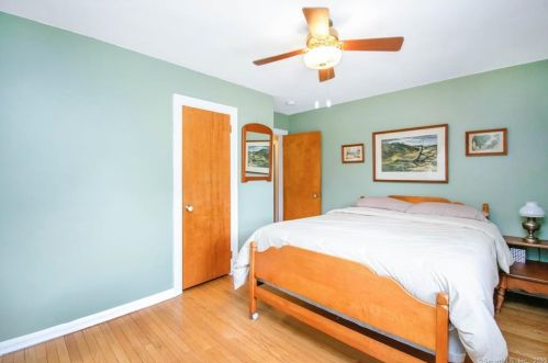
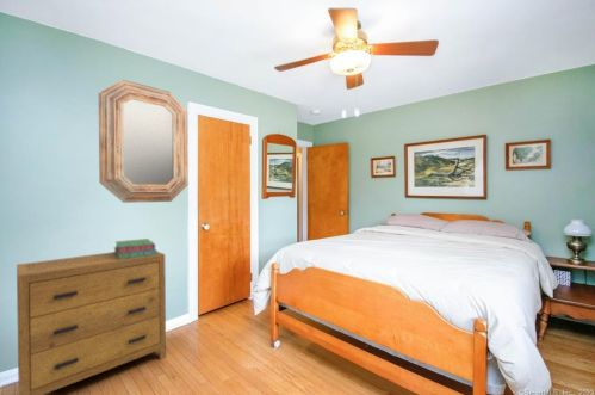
+ stack of books (135, 247)
+ dresser (97, 314)
+ home mirror (148, 143)
